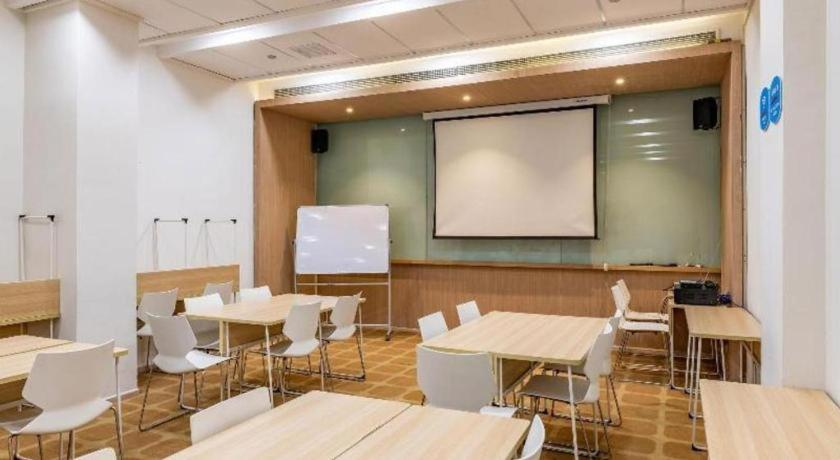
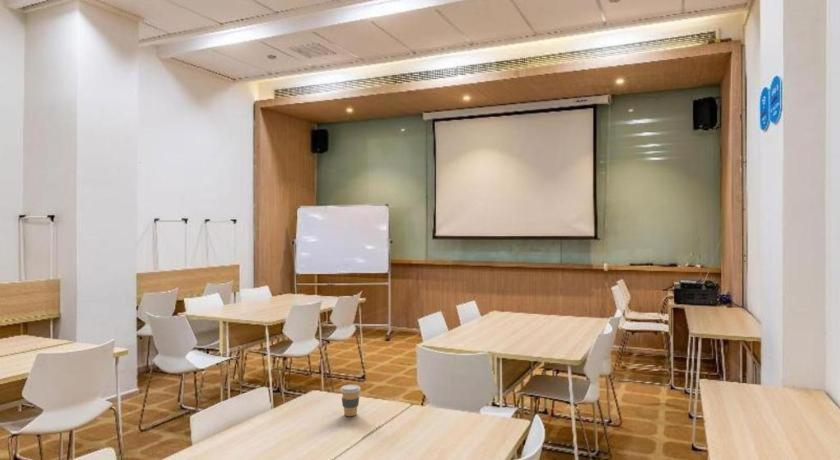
+ coffee cup (350, 400)
